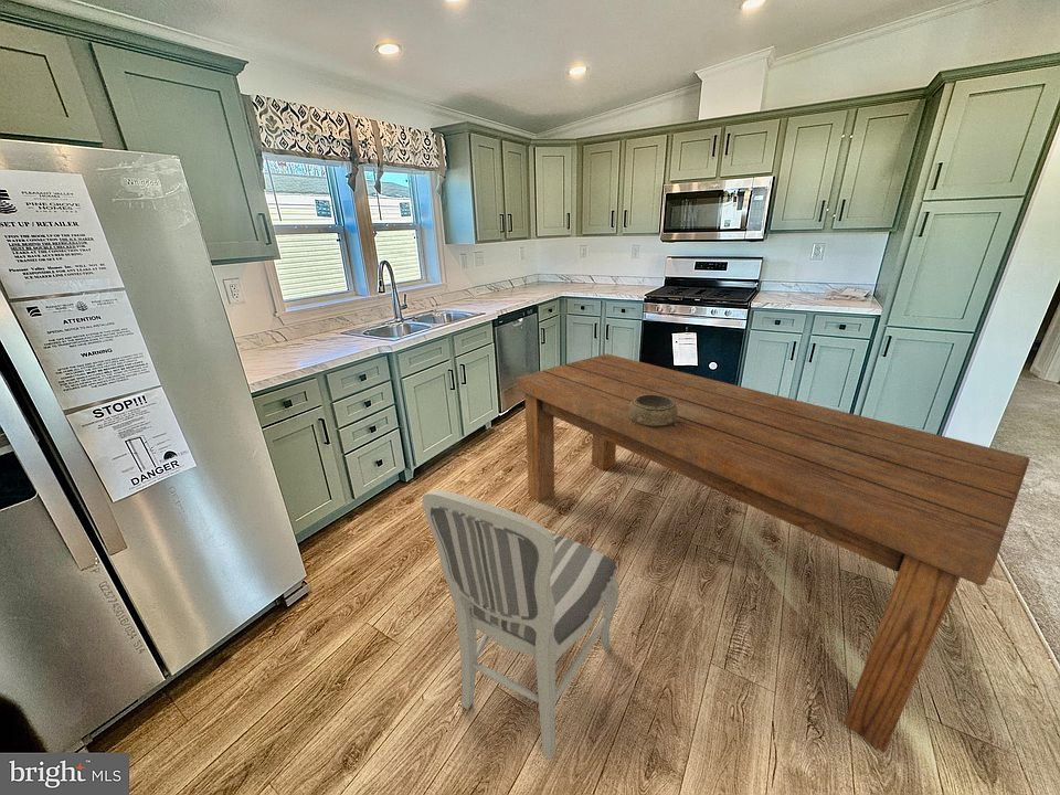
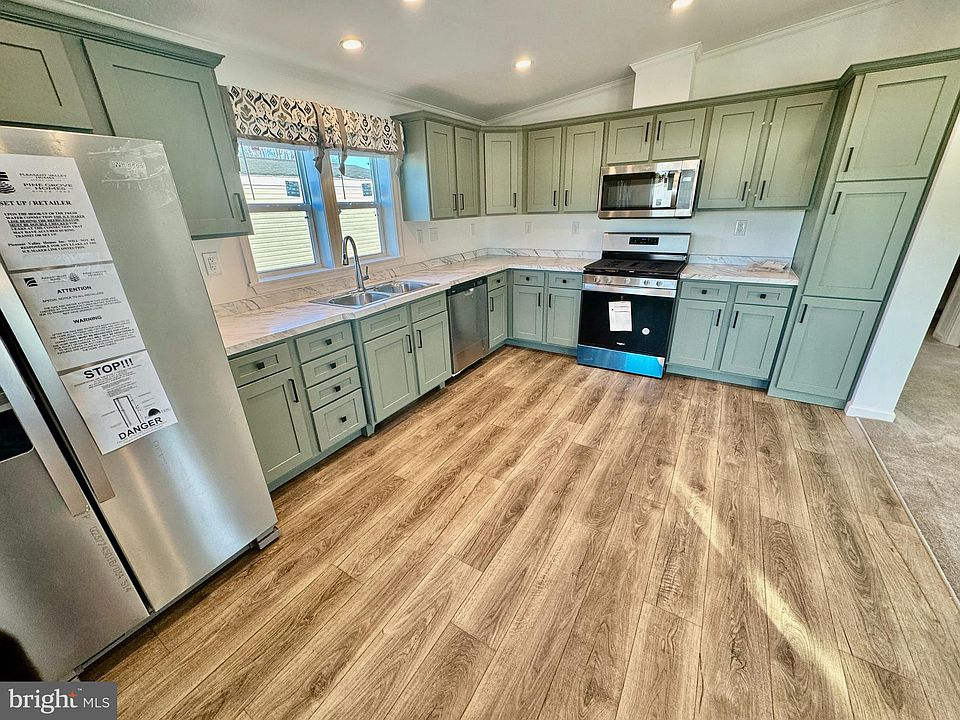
- decorative bowl (654, 410)
- dining chair (529, 579)
- dining table (696, 480)
